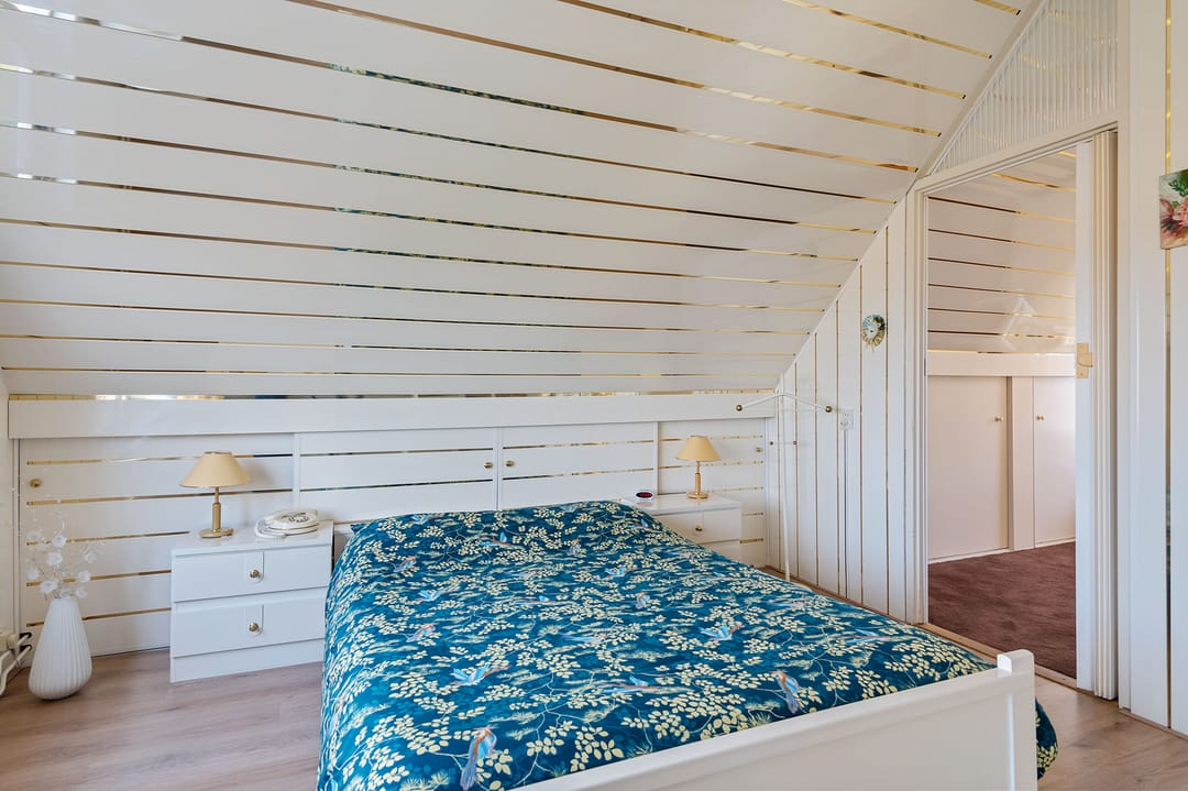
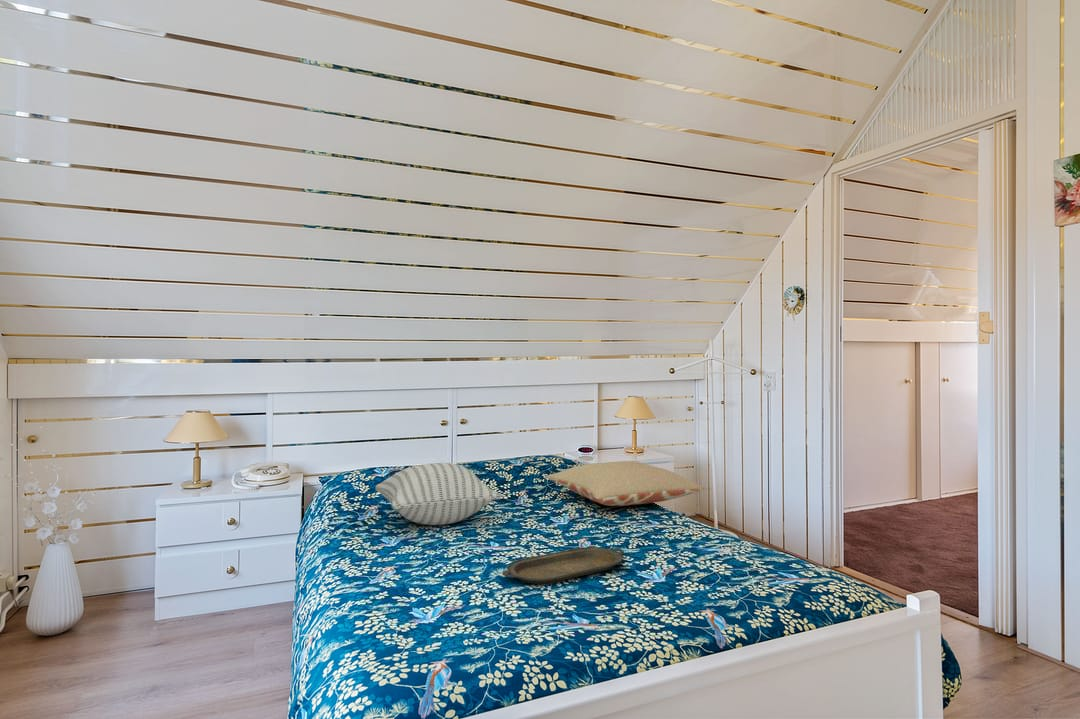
+ serving tray (566, 565)
+ pillow (435, 492)
+ pillow (622, 482)
